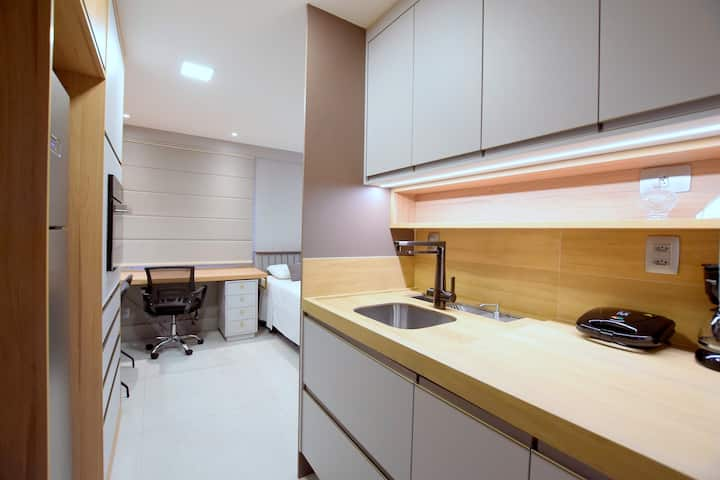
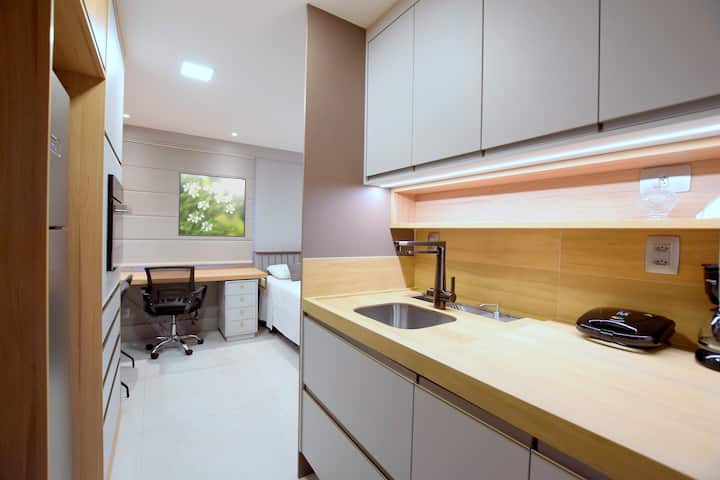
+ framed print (213, 206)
